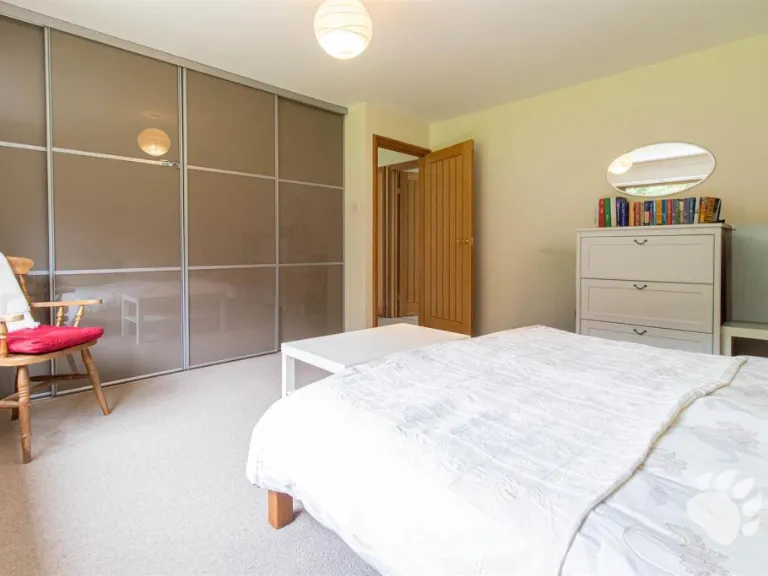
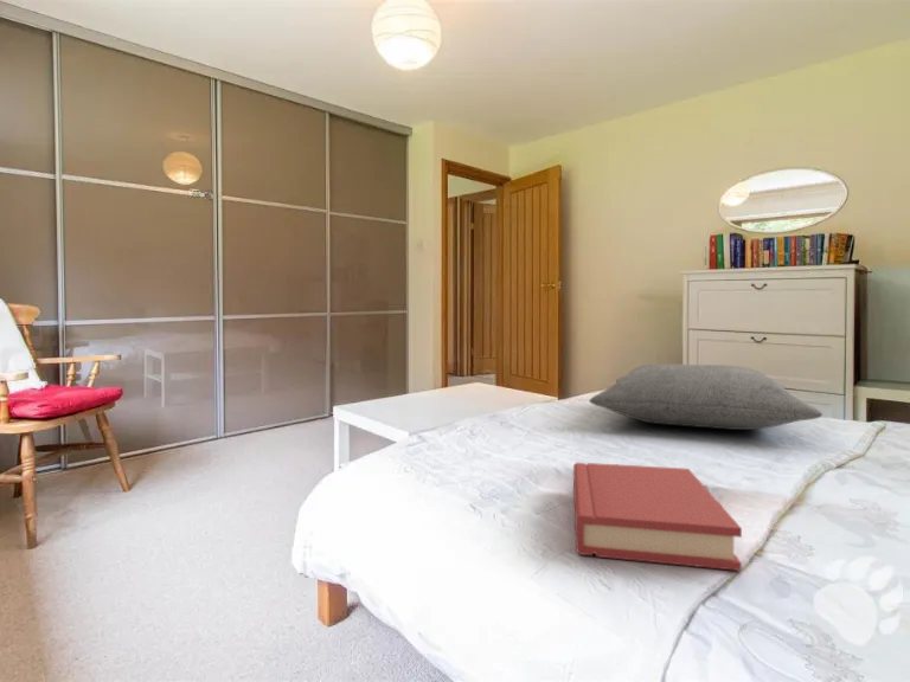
+ hardback book (640, 504)
+ pillow (694, 393)
